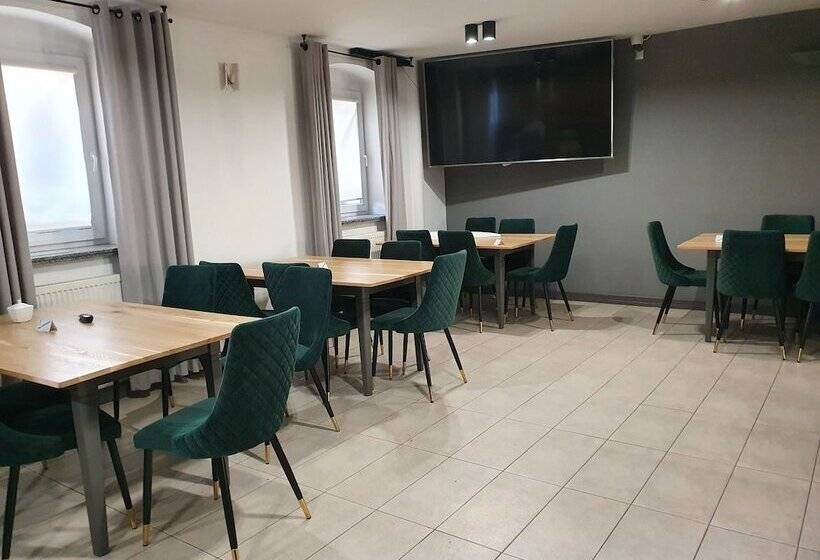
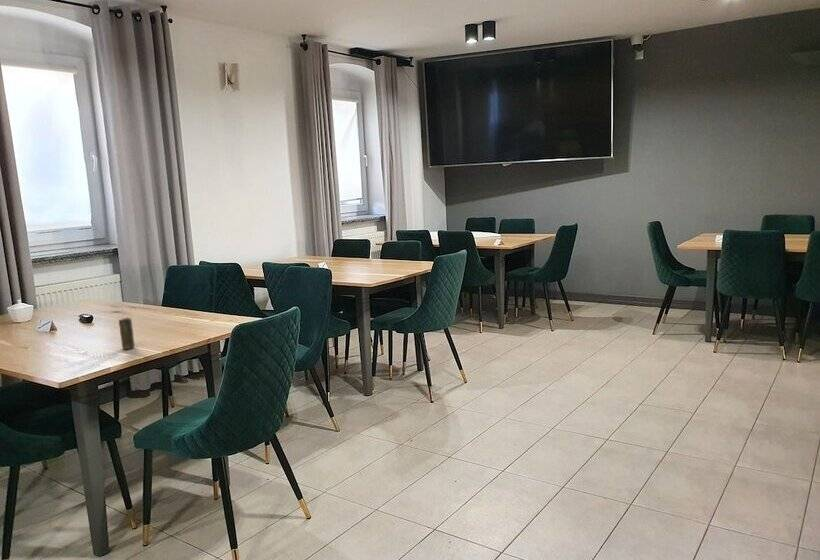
+ candle (126, 333)
